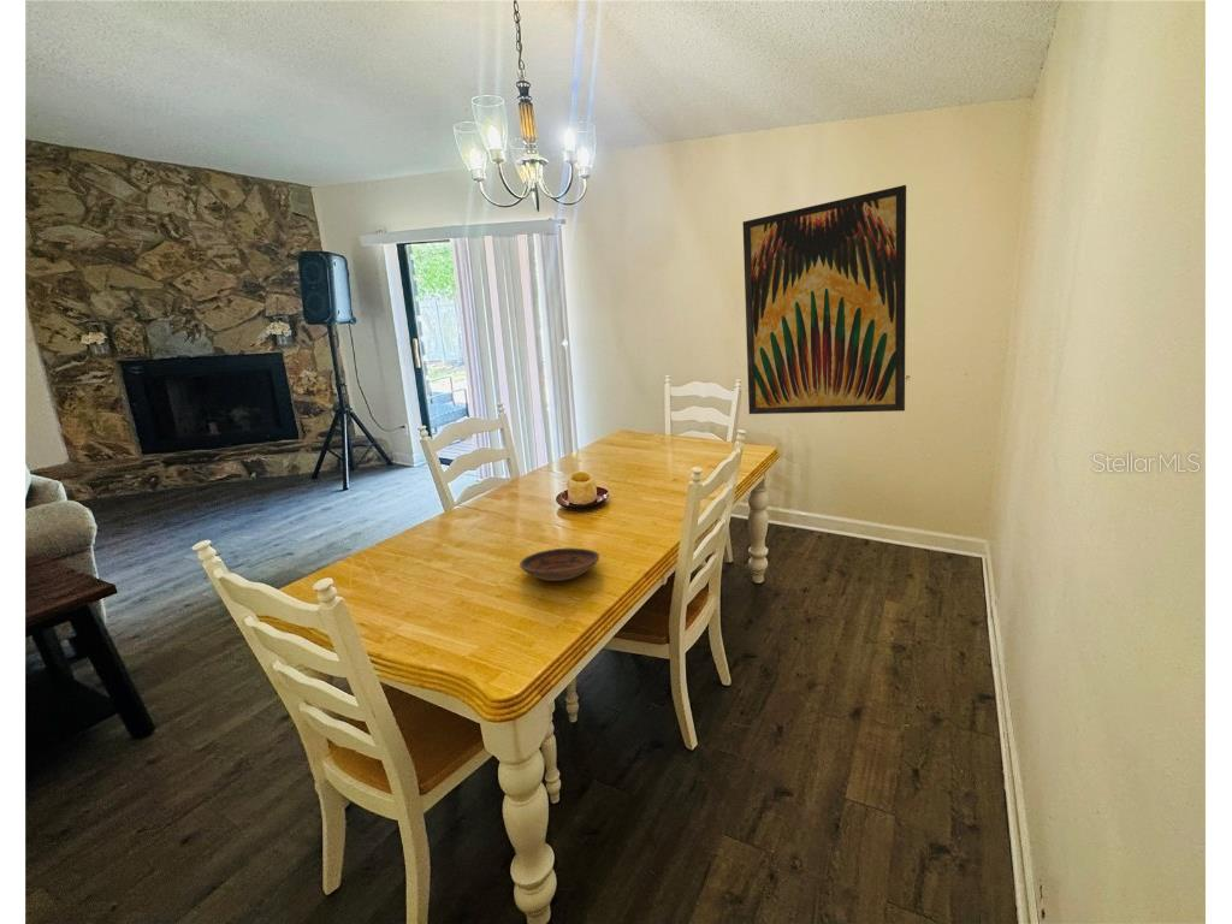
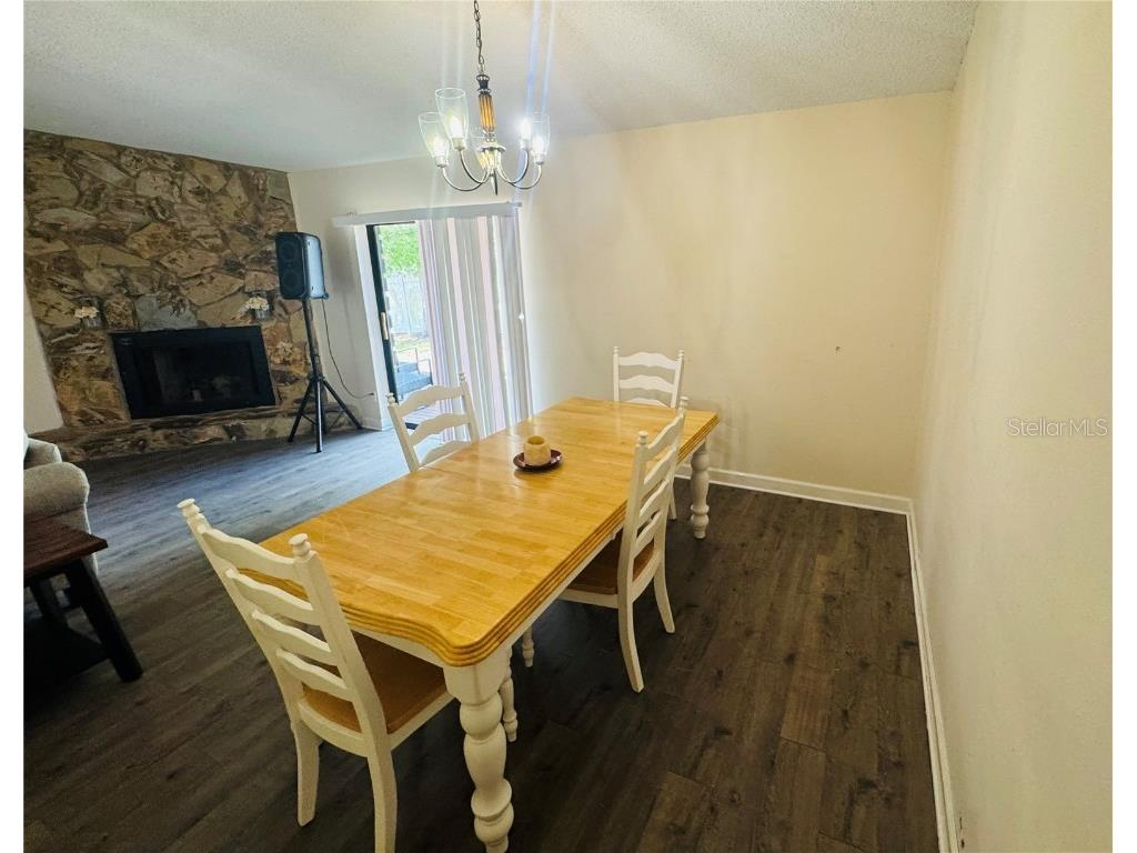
- bowl (559, 565)
- wall art (819, 310)
